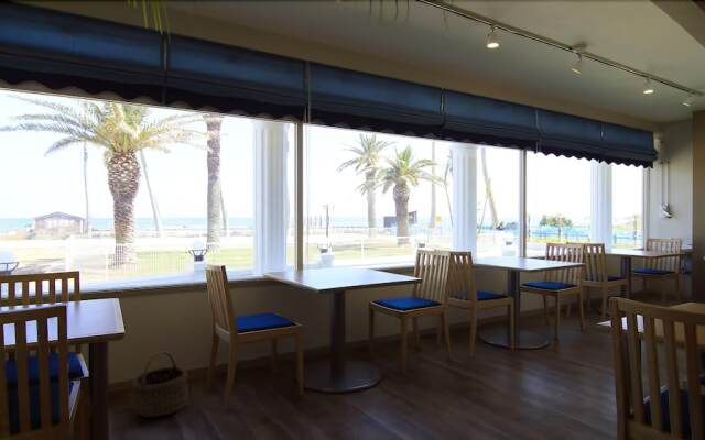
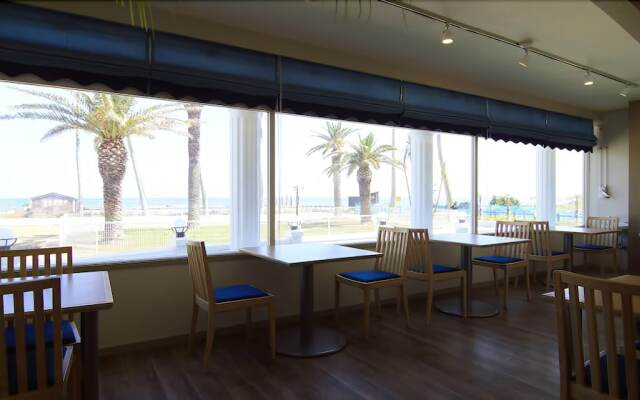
- wicker basket (161, 381)
